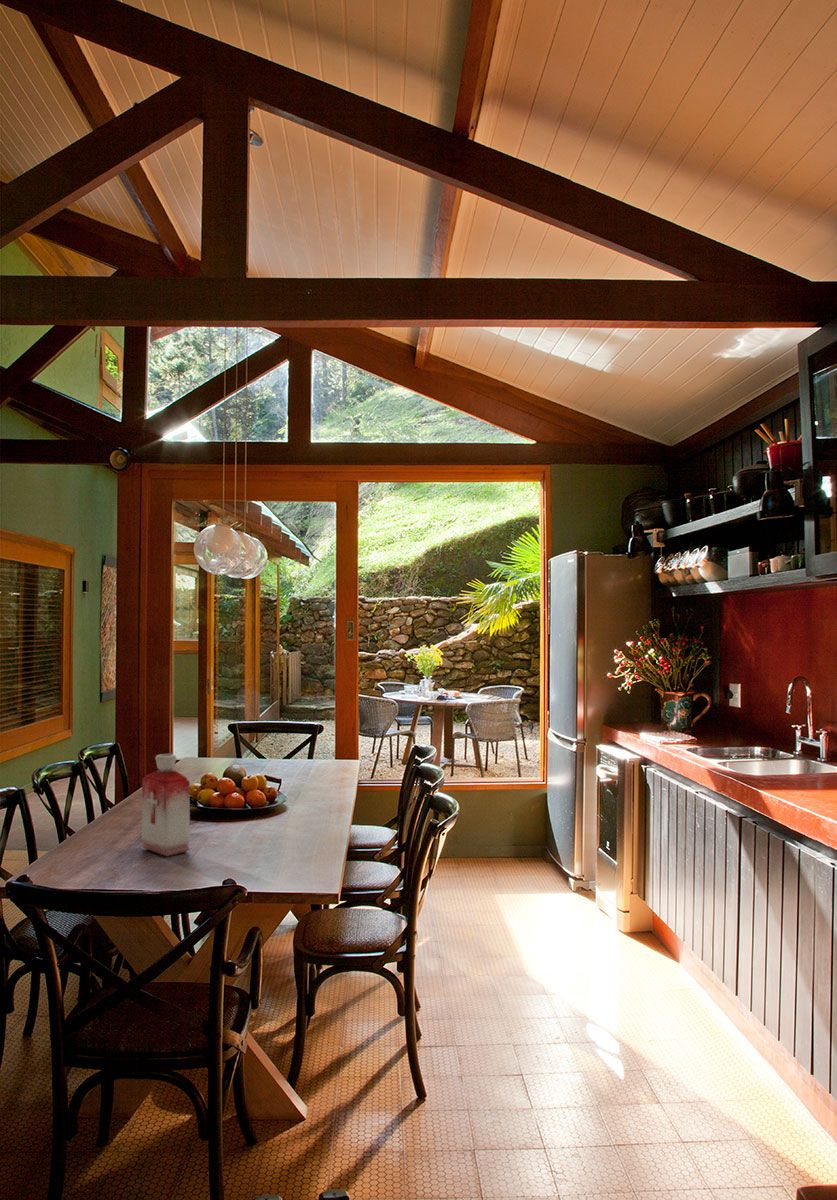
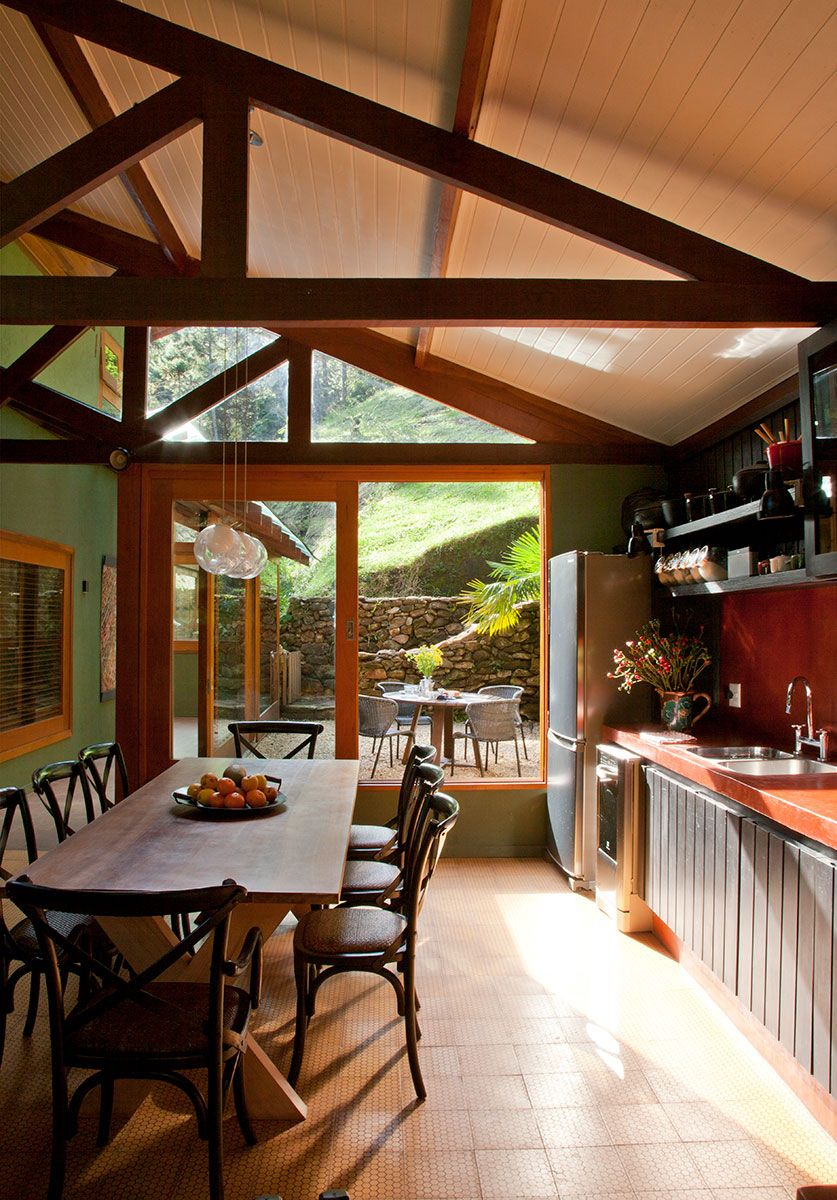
- bottle (165, 802)
